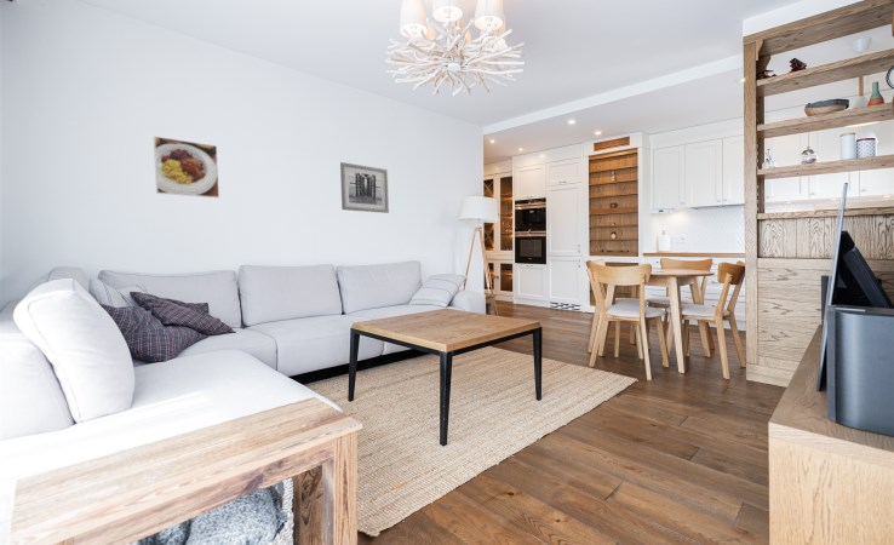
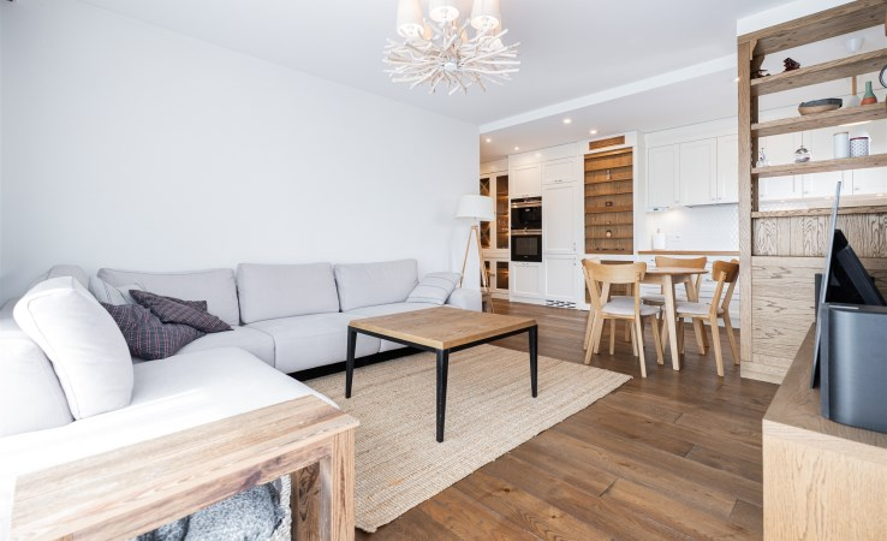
- wall art (366, 188)
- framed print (188, 168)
